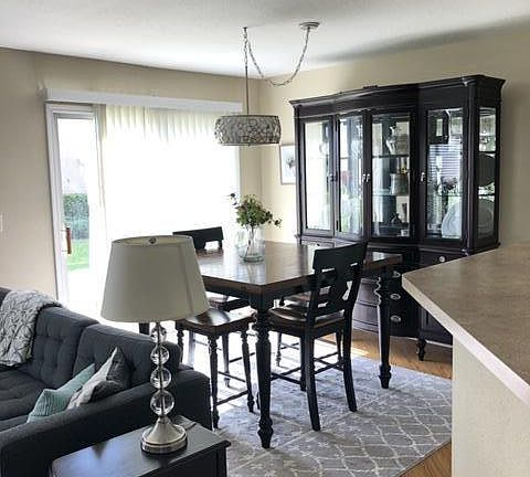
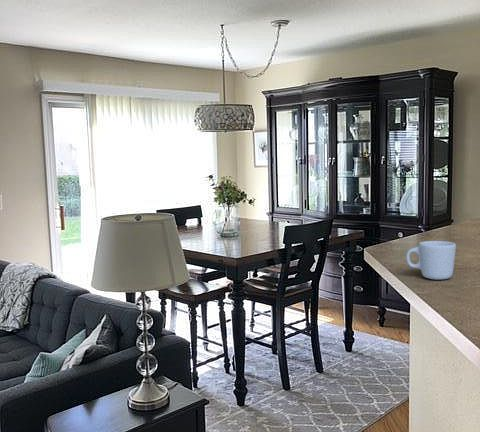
+ mug (430, 260)
